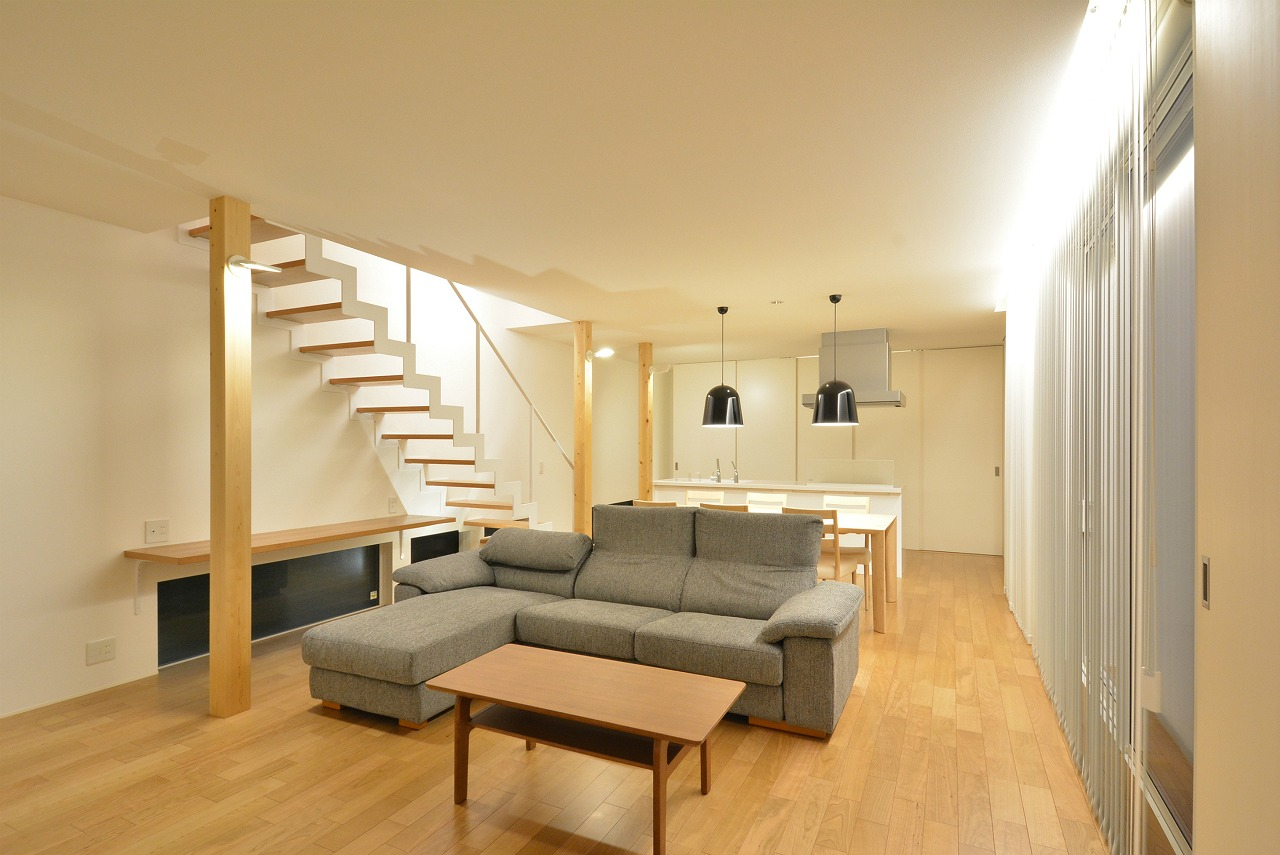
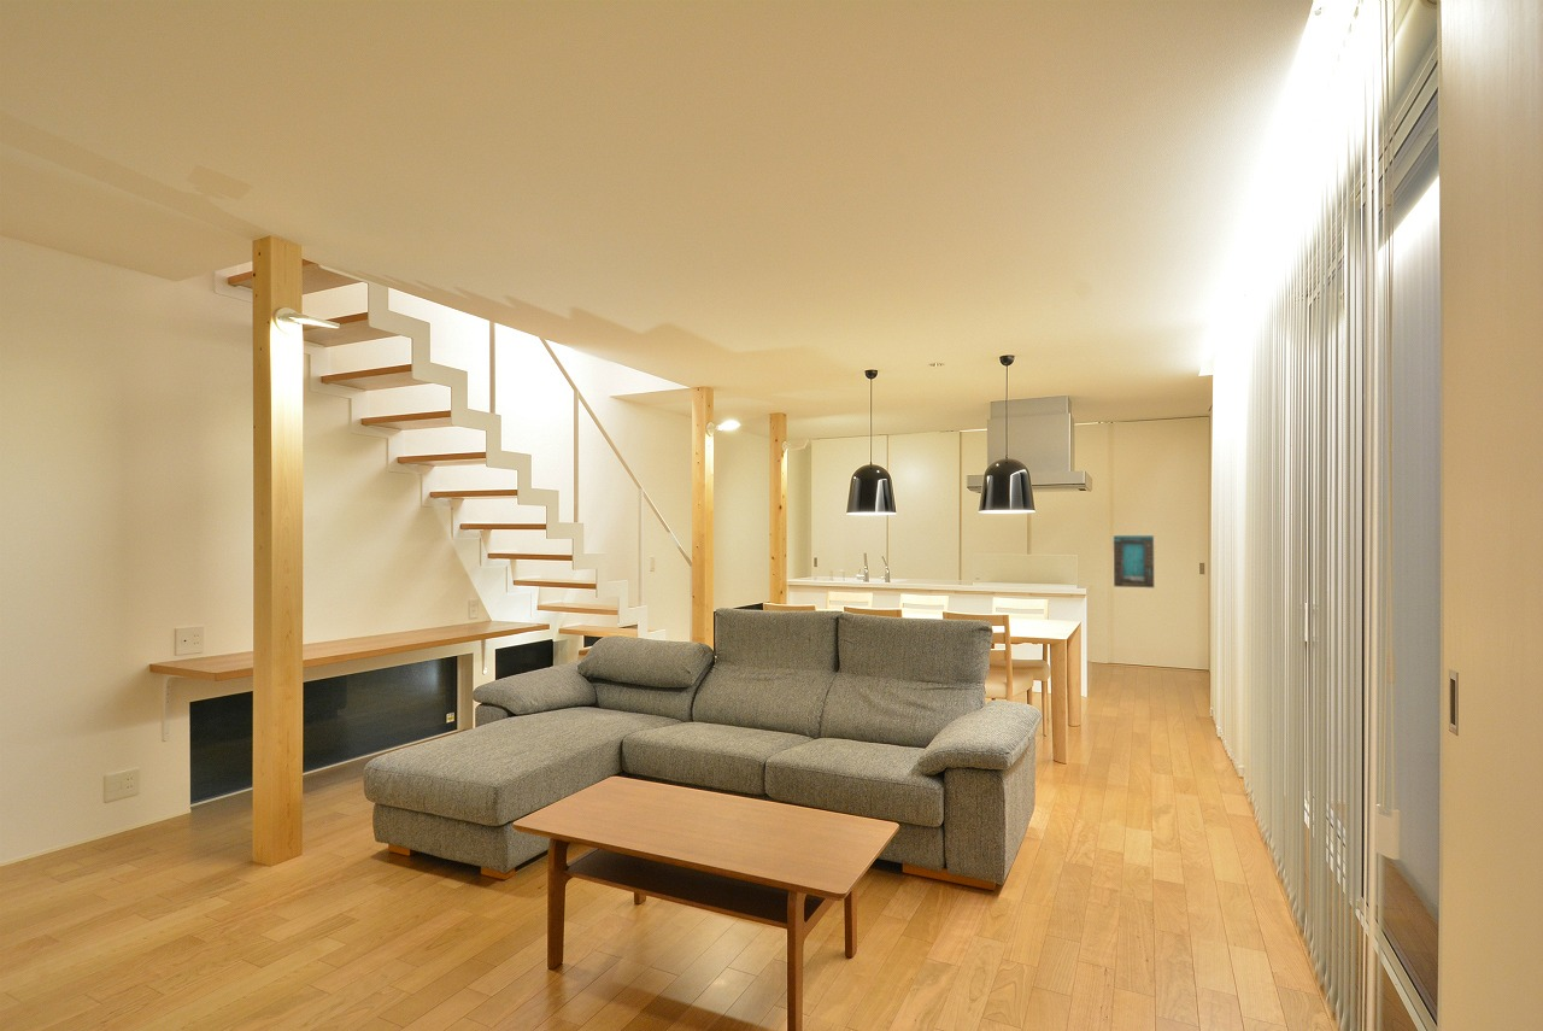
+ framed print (1133, 561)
